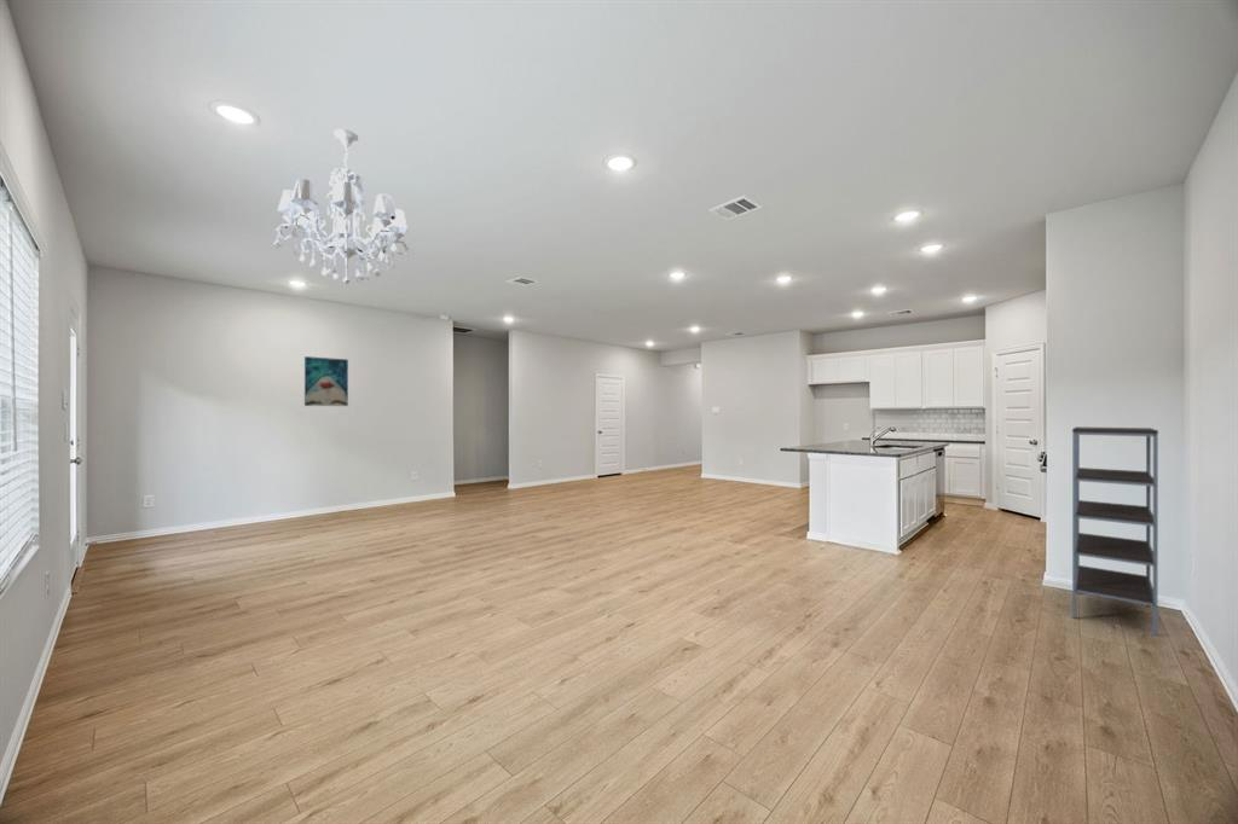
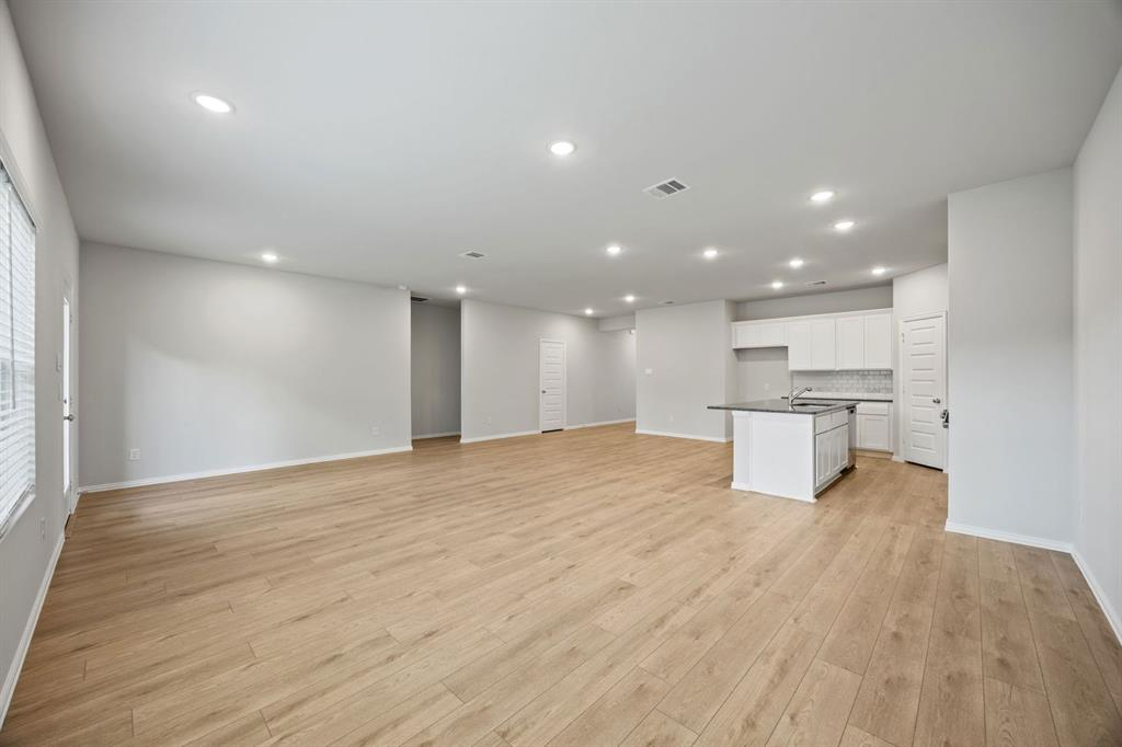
- chandelier (346, 209)
- wall art (326, 382)
- shelving unit (1112, 520)
